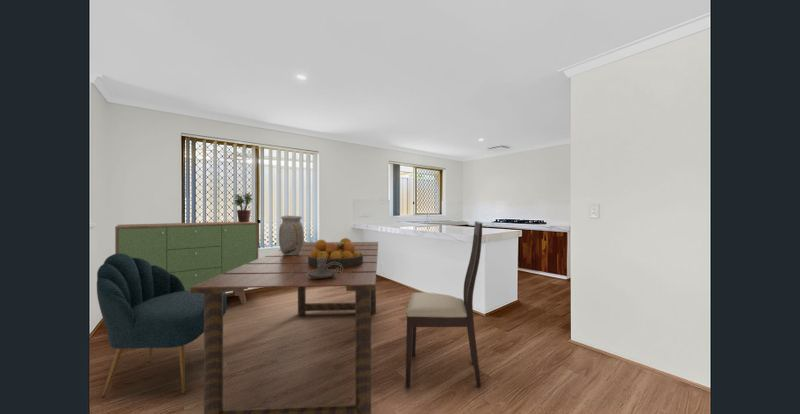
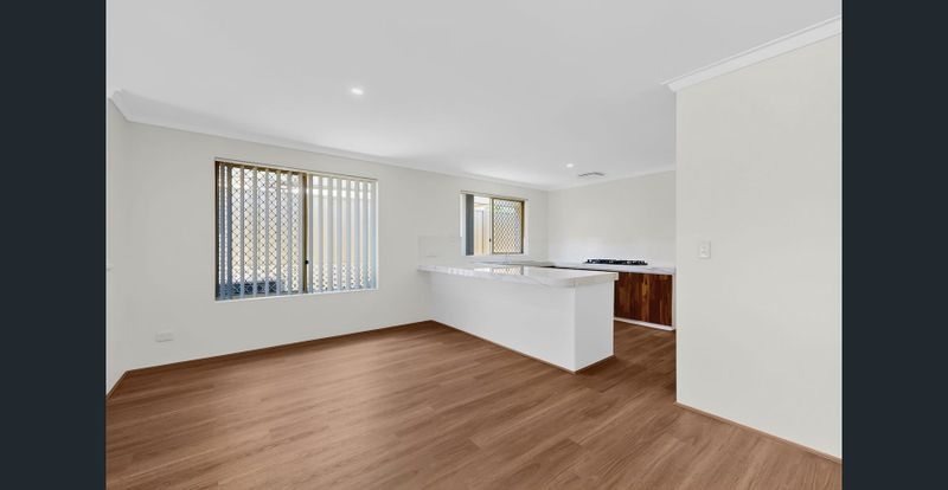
- fruit bowl (336, 251)
- potted plant (245, 207)
- chair (443, 296)
- vase (291, 234)
- candle holder (325, 267)
- dining table (321, 305)
- sideboard (192, 265)
- chair (164, 314)
